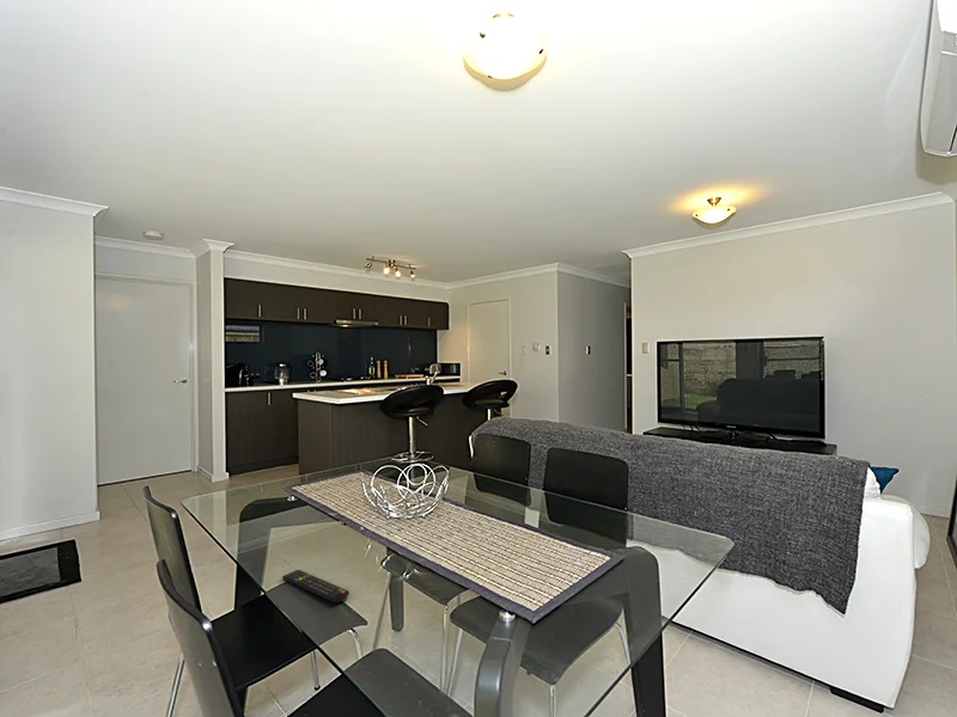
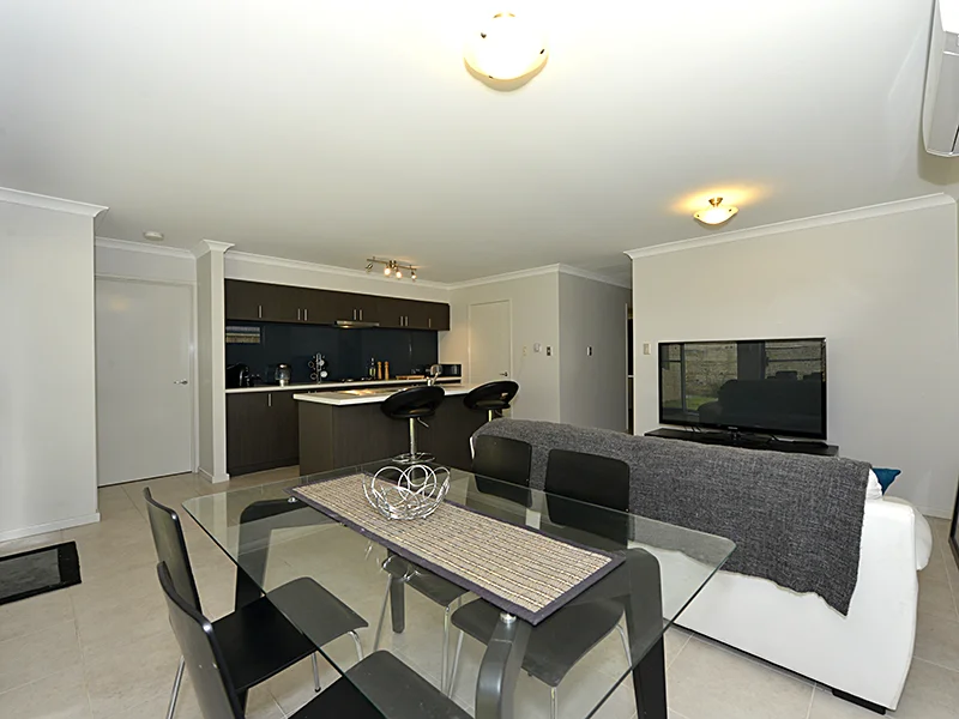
- remote control (315, 586)
